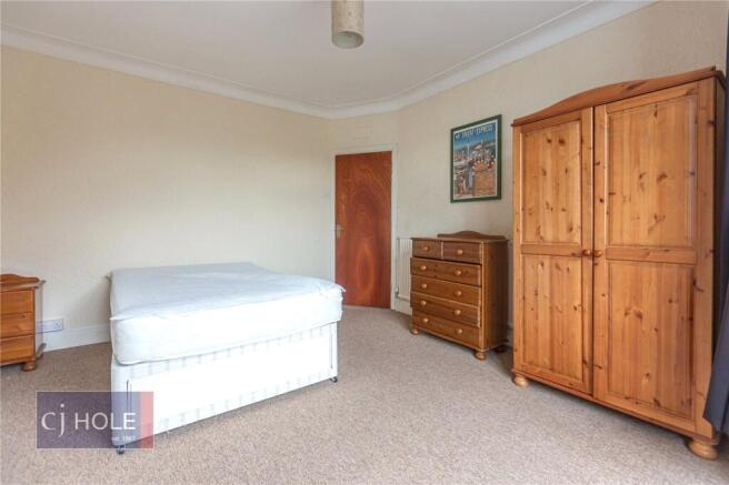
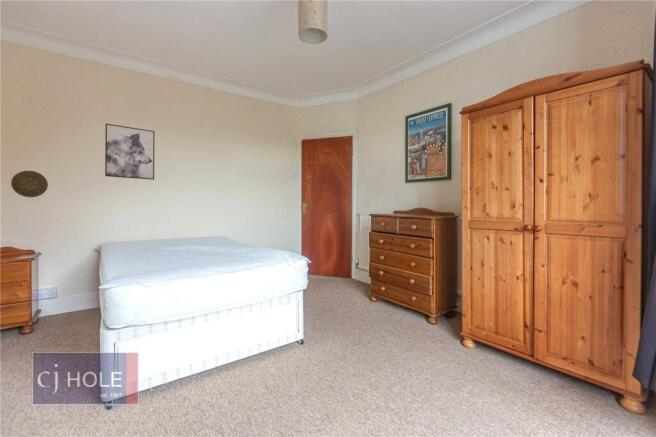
+ wall art (130, 152)
+ decorative plate (29, 183)
